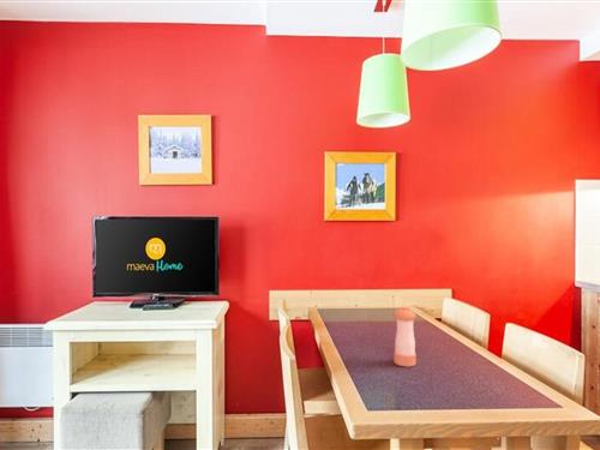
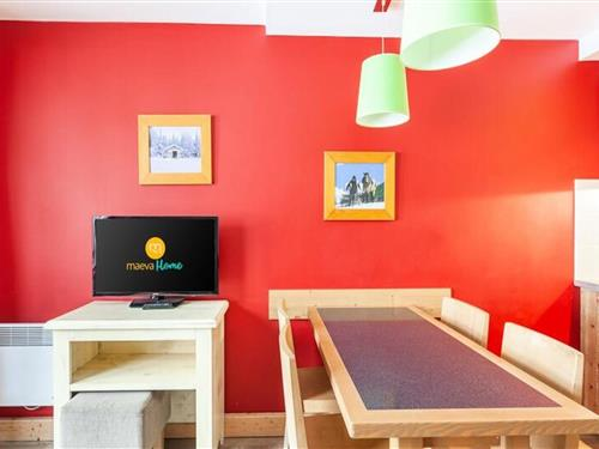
- pepper shaker (404, 335)
